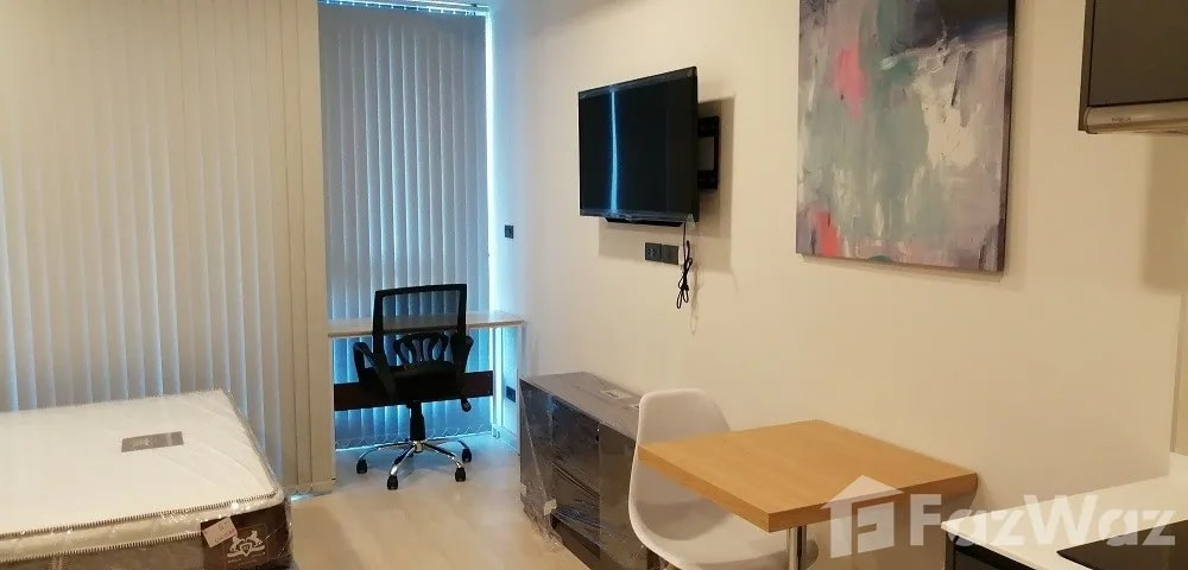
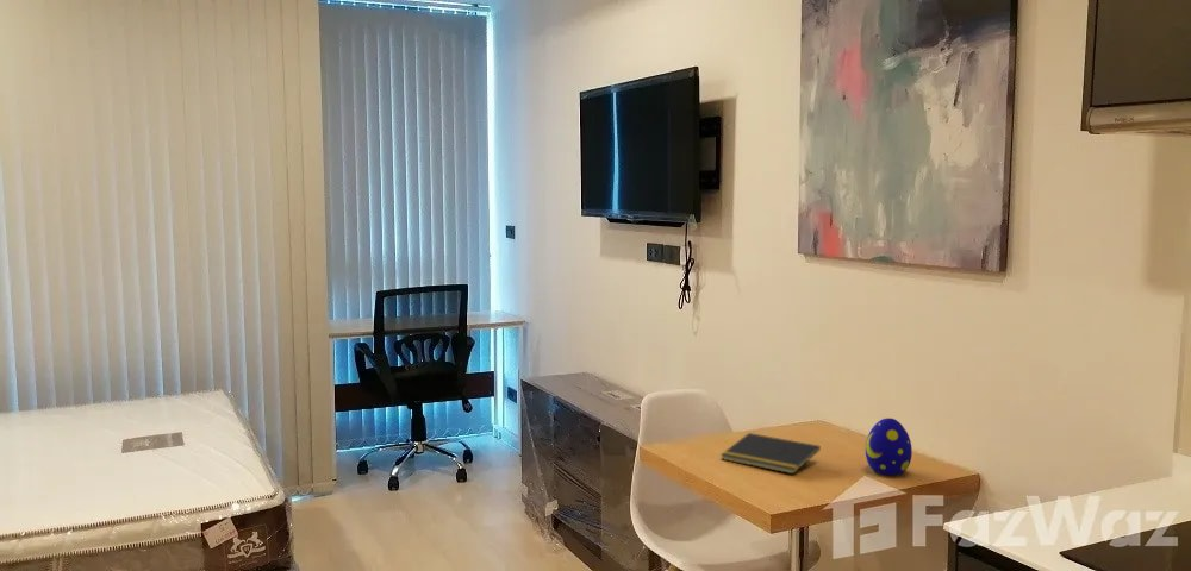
+ notepad (769, 452)
+ decorative egg (888, 444)
